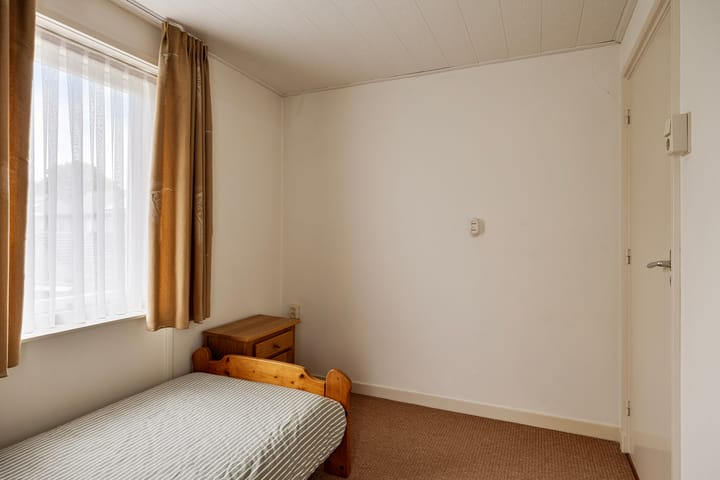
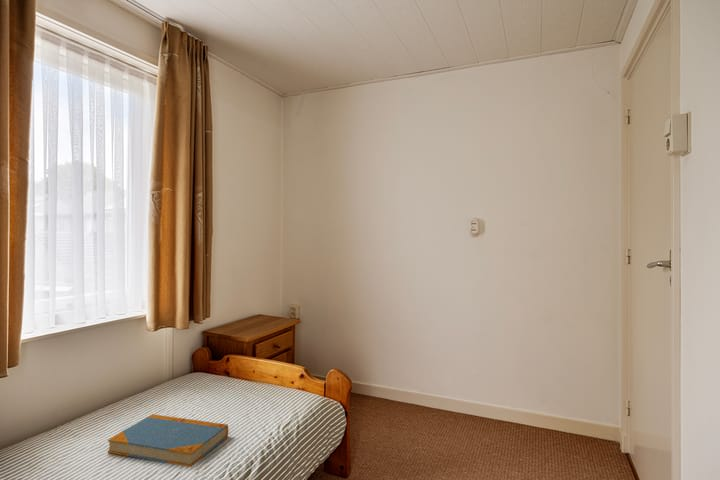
+ book (170, 437)
